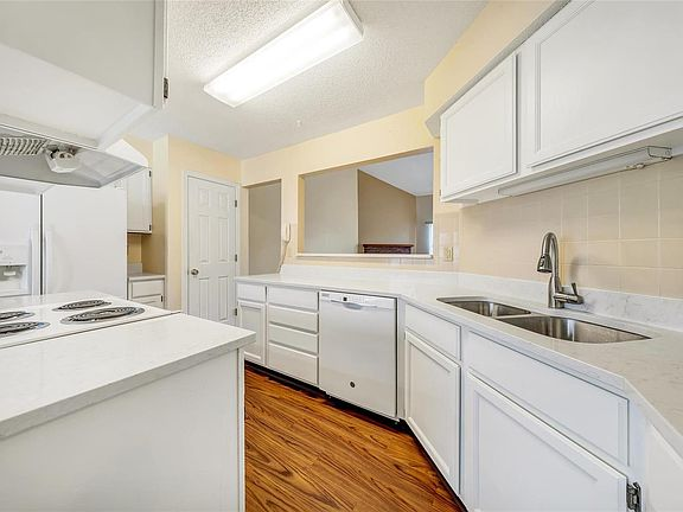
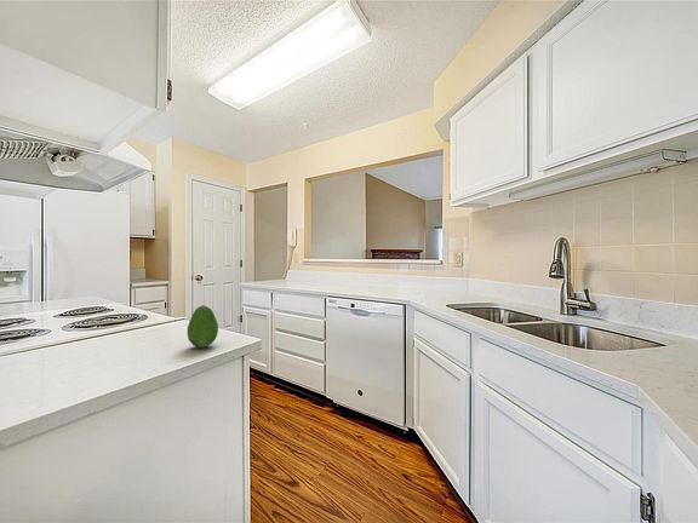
+ fruit (202, 326)
